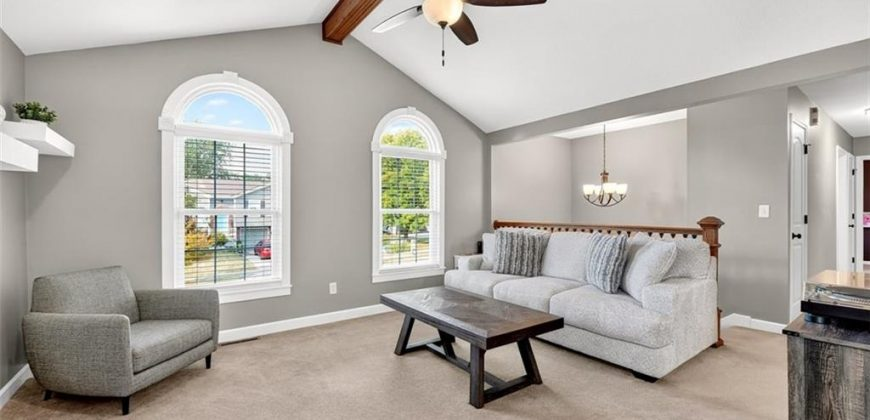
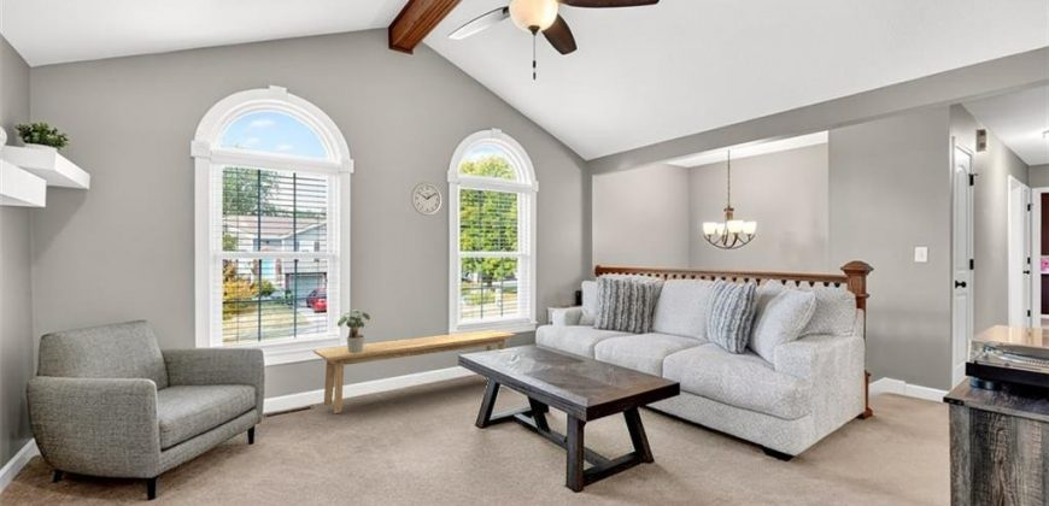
+ potted plant (353, 329)
+ wall clock (427, 199)
+ bench (420, 354)
